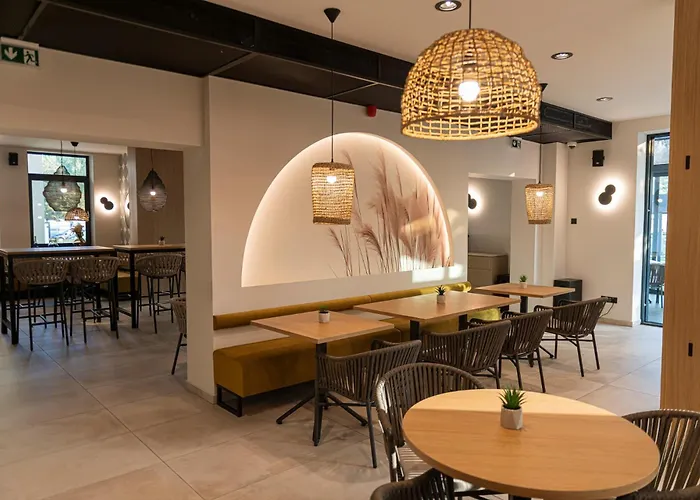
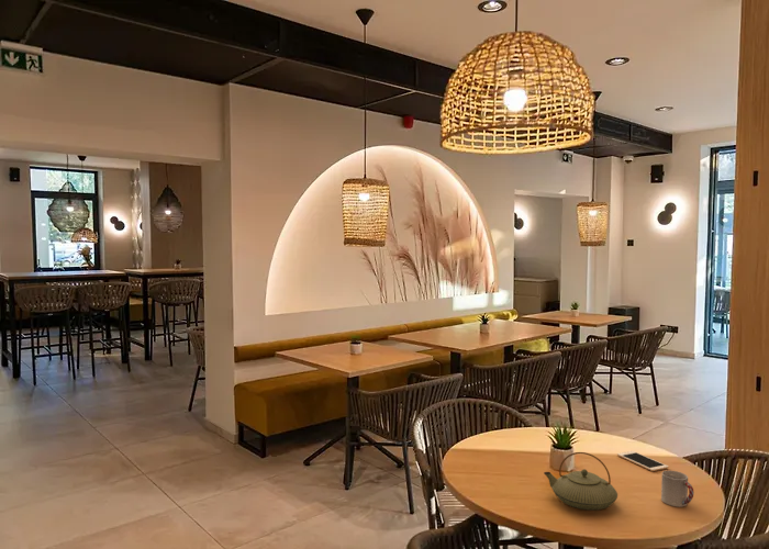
+ teapot (579, 475)
+ cup (678, 490)
+ cell phone (642, 460)
